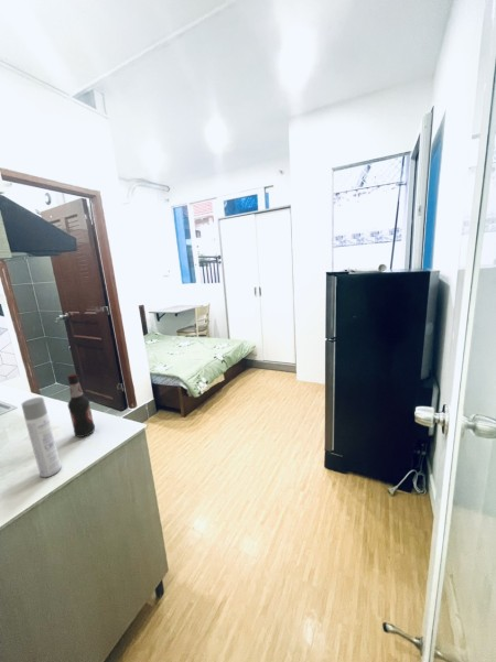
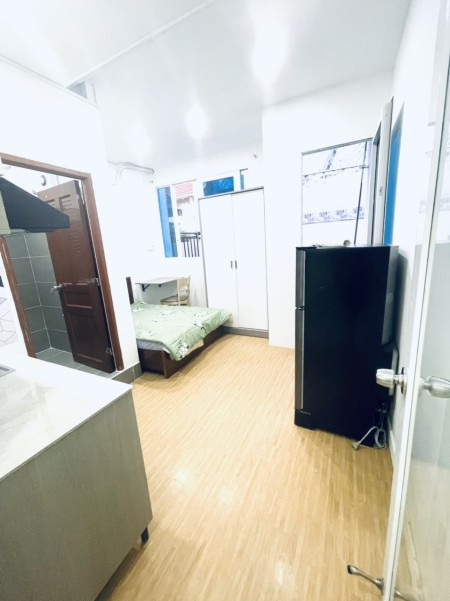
- bottle (78, 404)
- spray bottle (42, 437)
